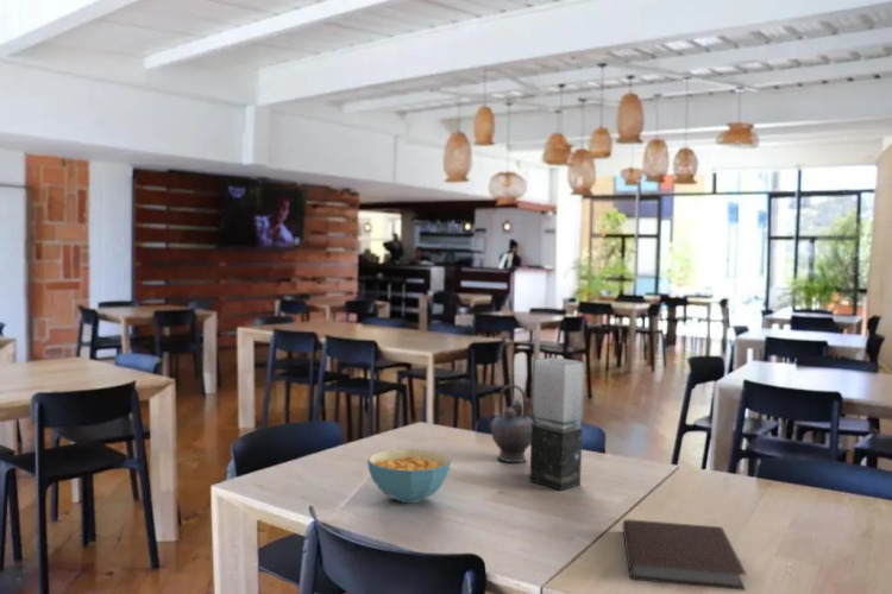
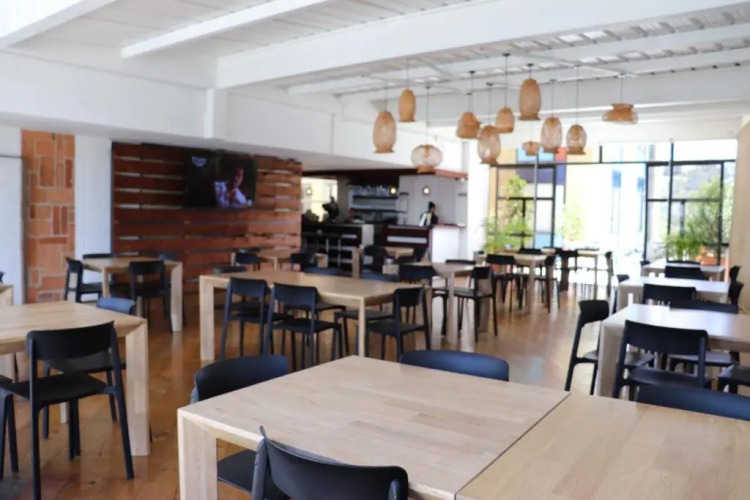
- vase (557, 422)
- cereal bowl (408, 479)
- teapot (508, 422)
- notebook (678, 551)
